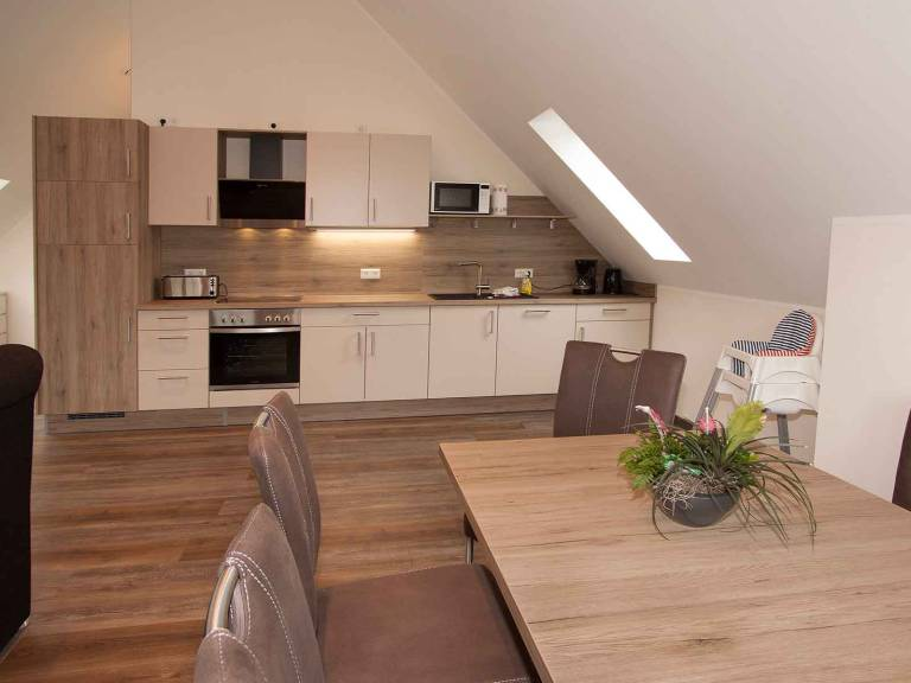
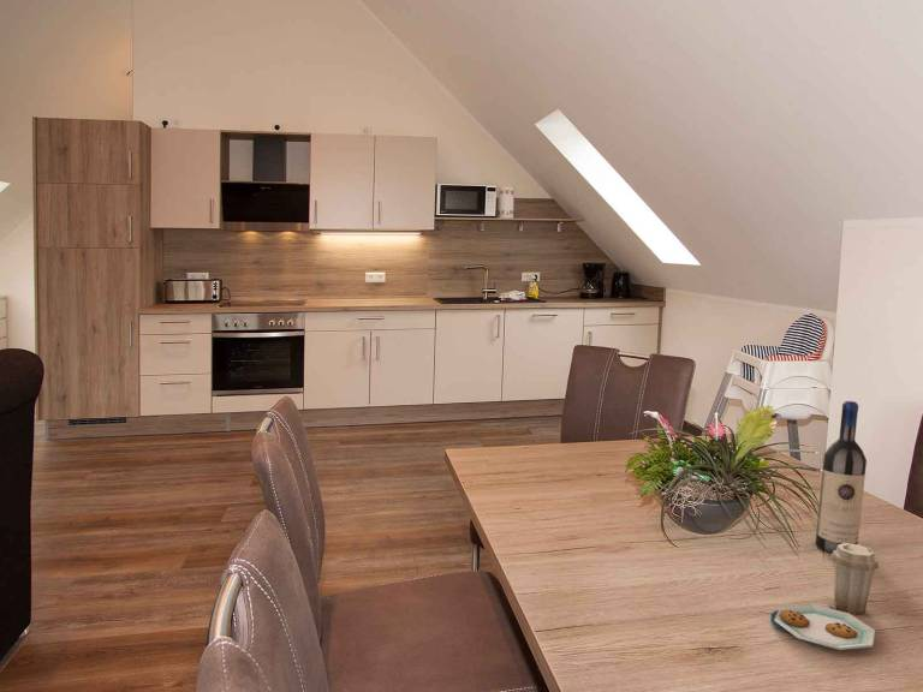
+ wine bottle (842, 475)
+ plate (834, 589)
